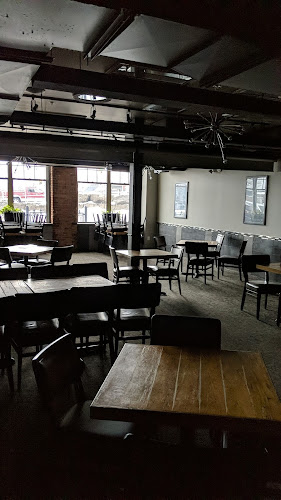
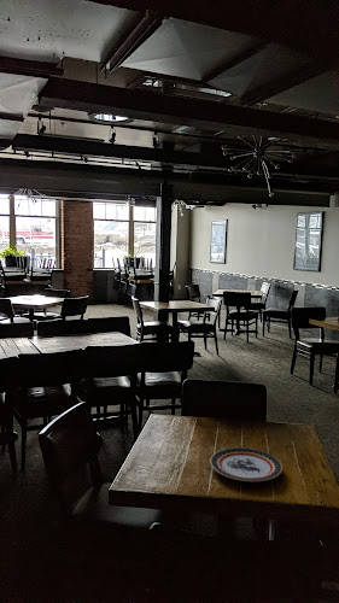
+ plate (245, 466)
